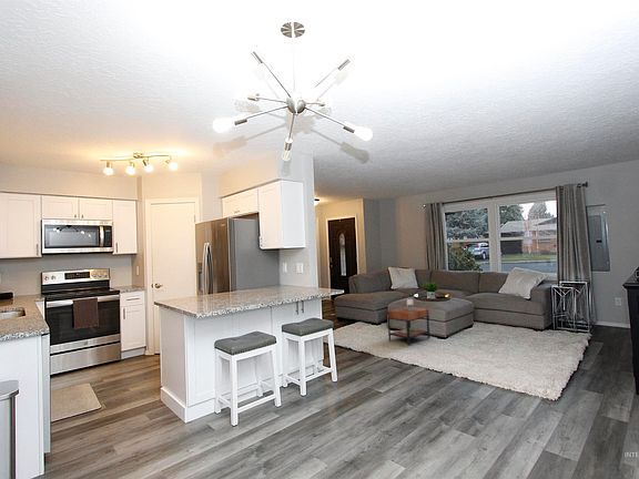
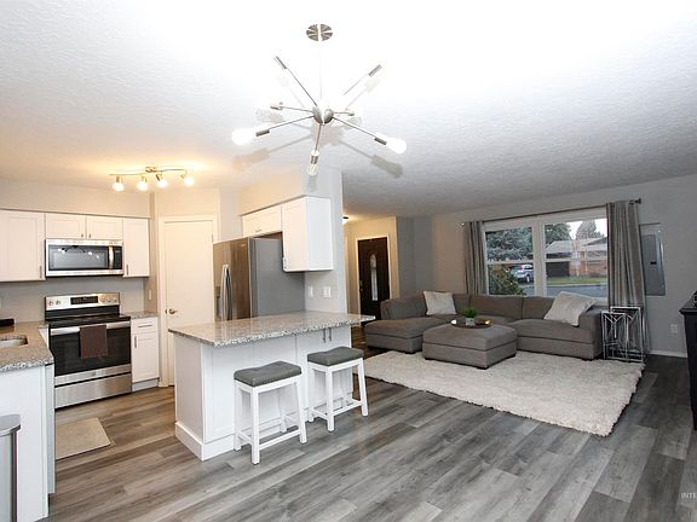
- side table (408, 318)
